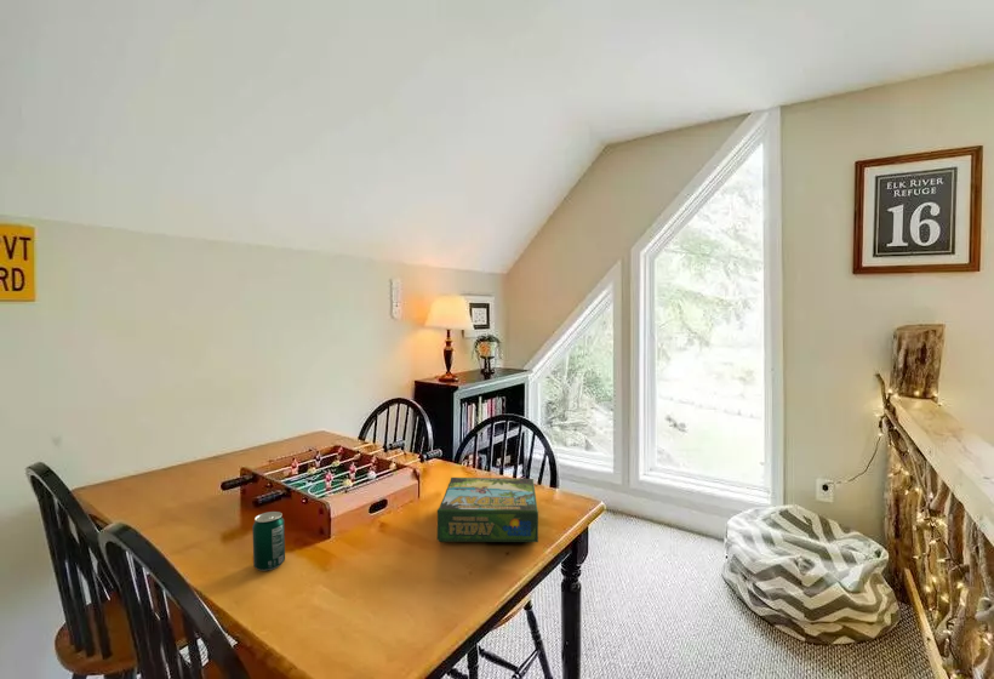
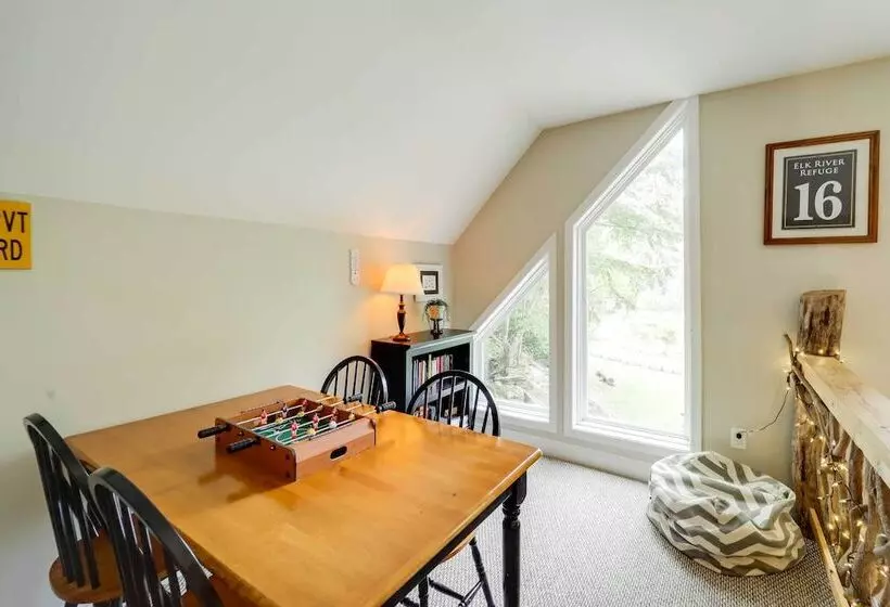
- beverage can (268, 540)
- board game (490, 507)
